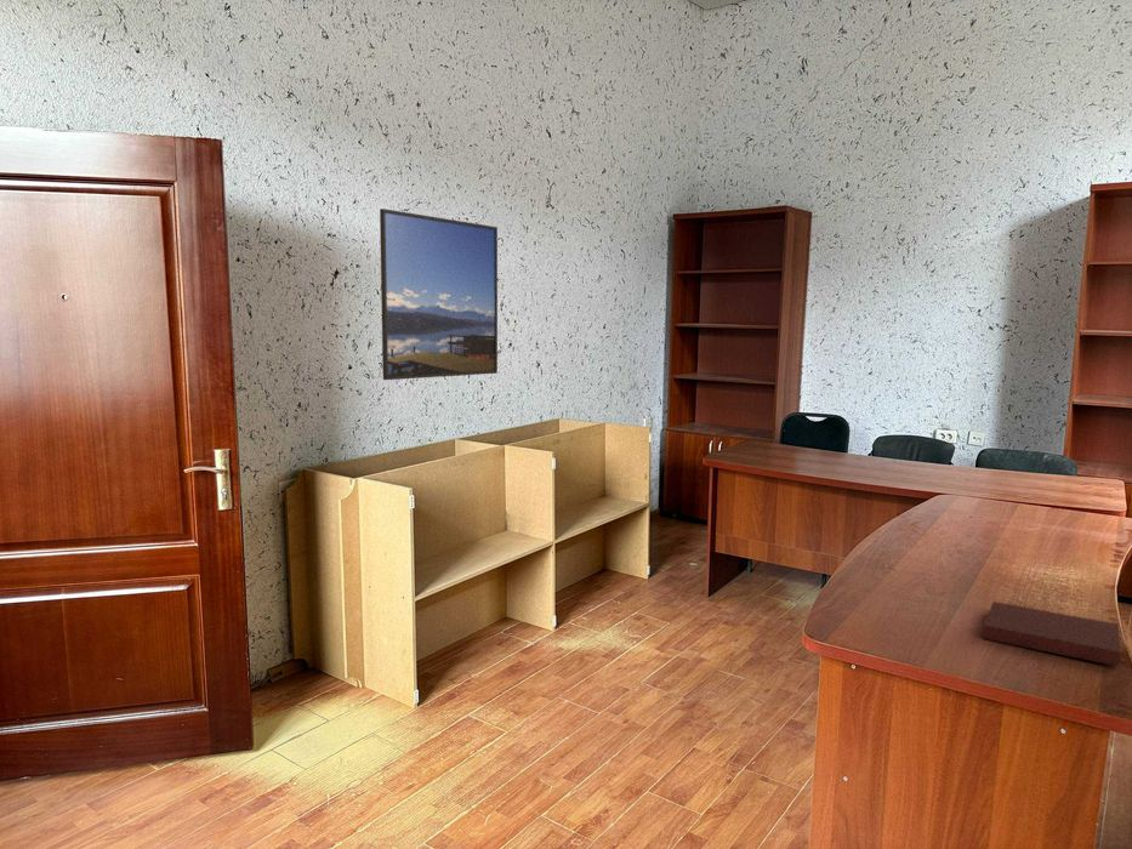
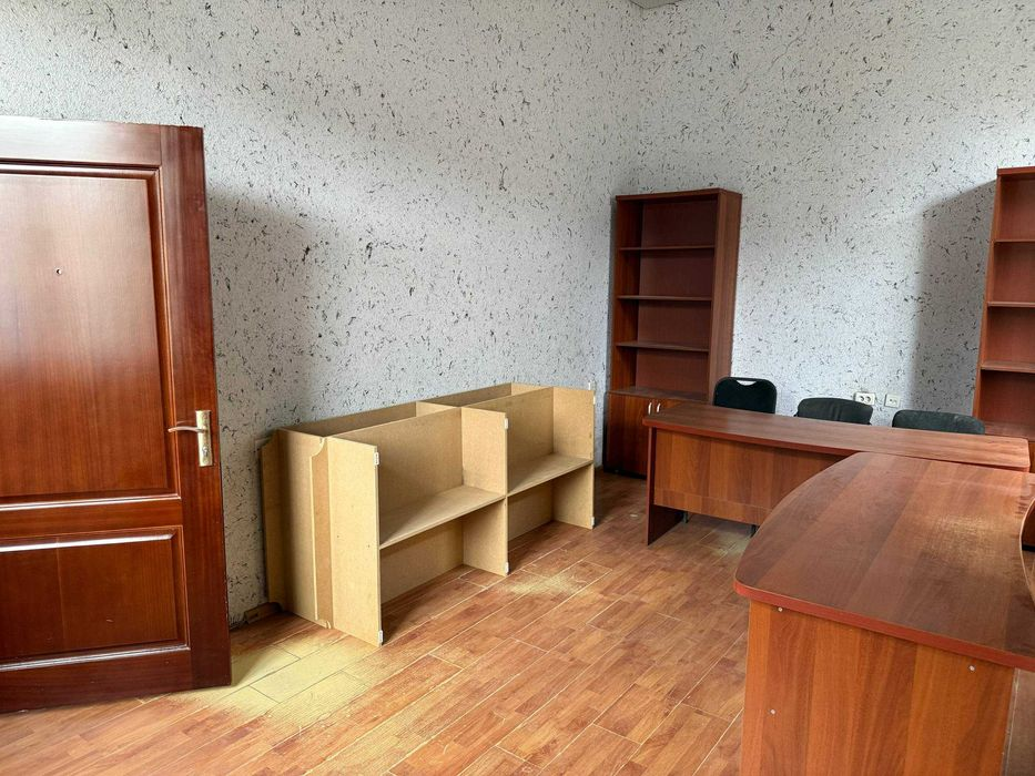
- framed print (443, 298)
- notebook (1051, 631)
